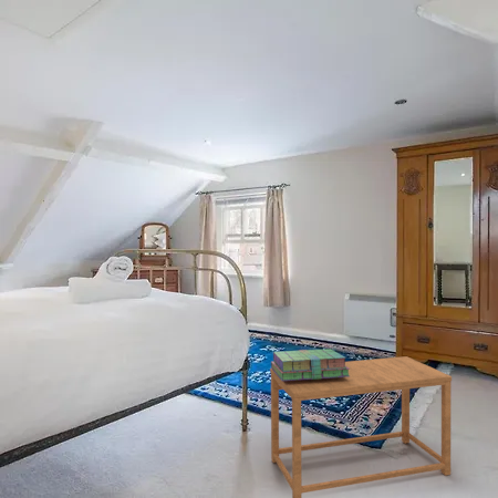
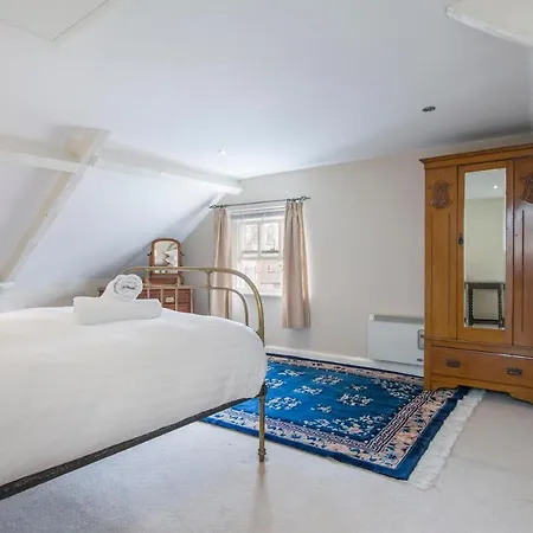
- side table (357, 437)
- stack of books (308, 365)
